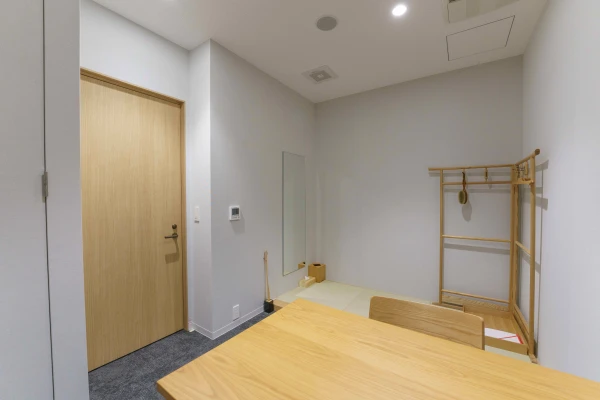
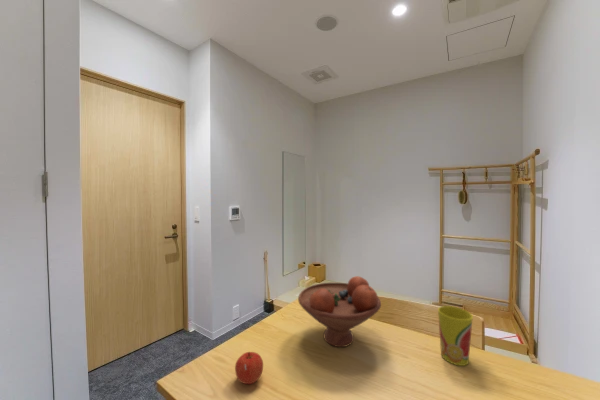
+ apple (249, 365)
+ cup (454, 335)
+ fruit bowl (338, 309)
